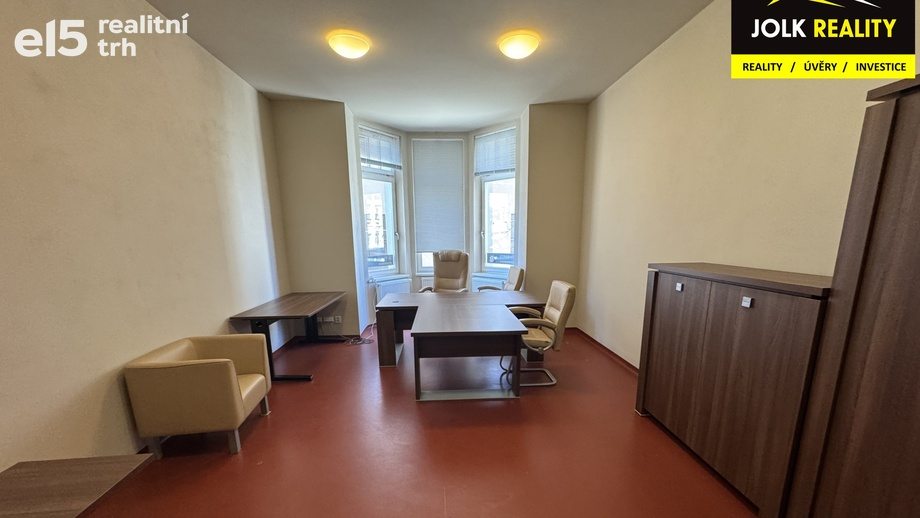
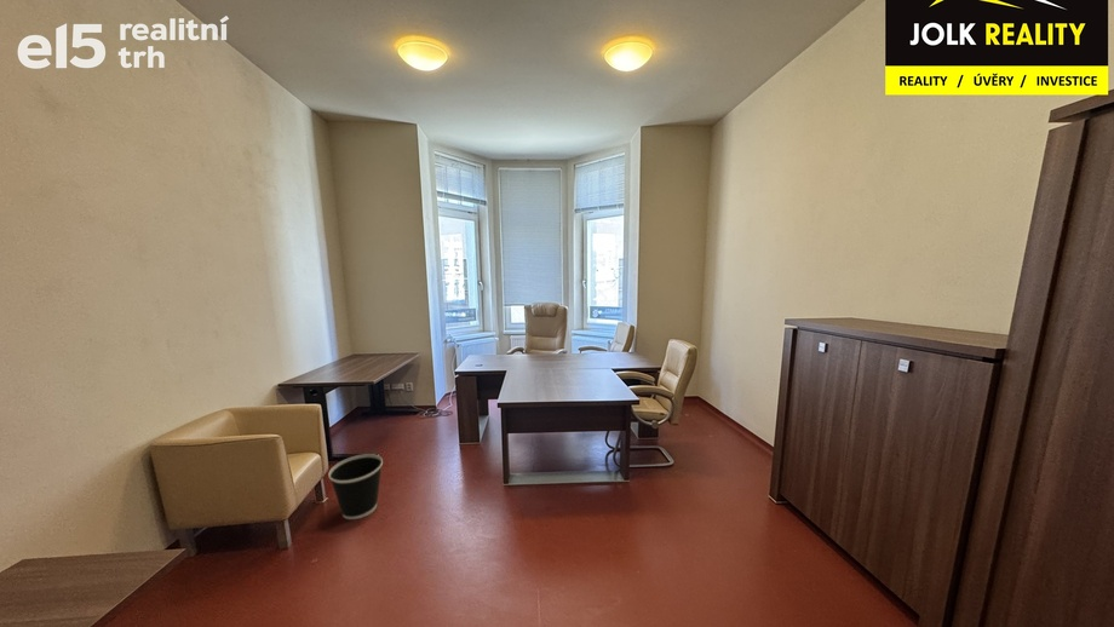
+ wastebasket (357, 488)
